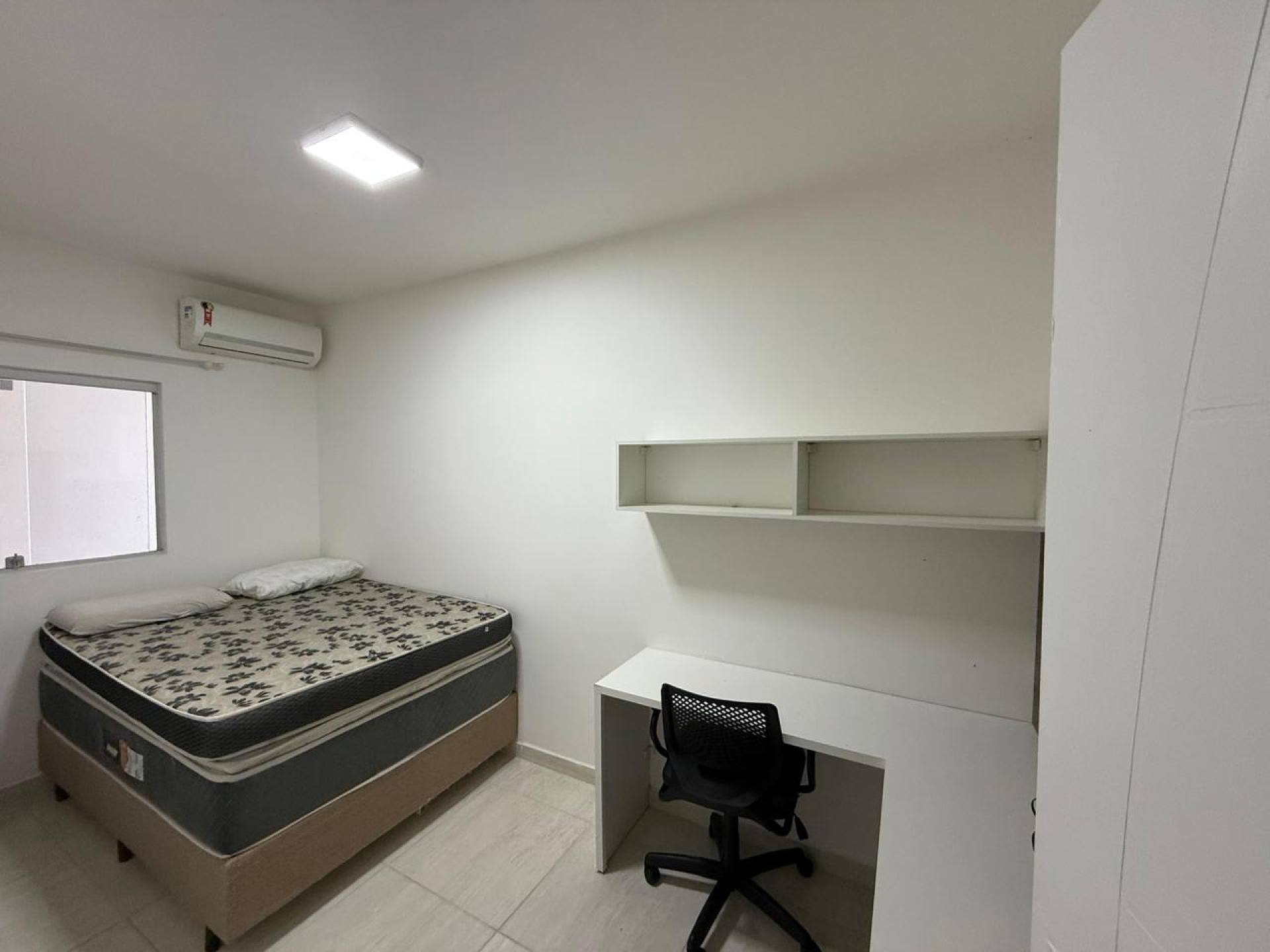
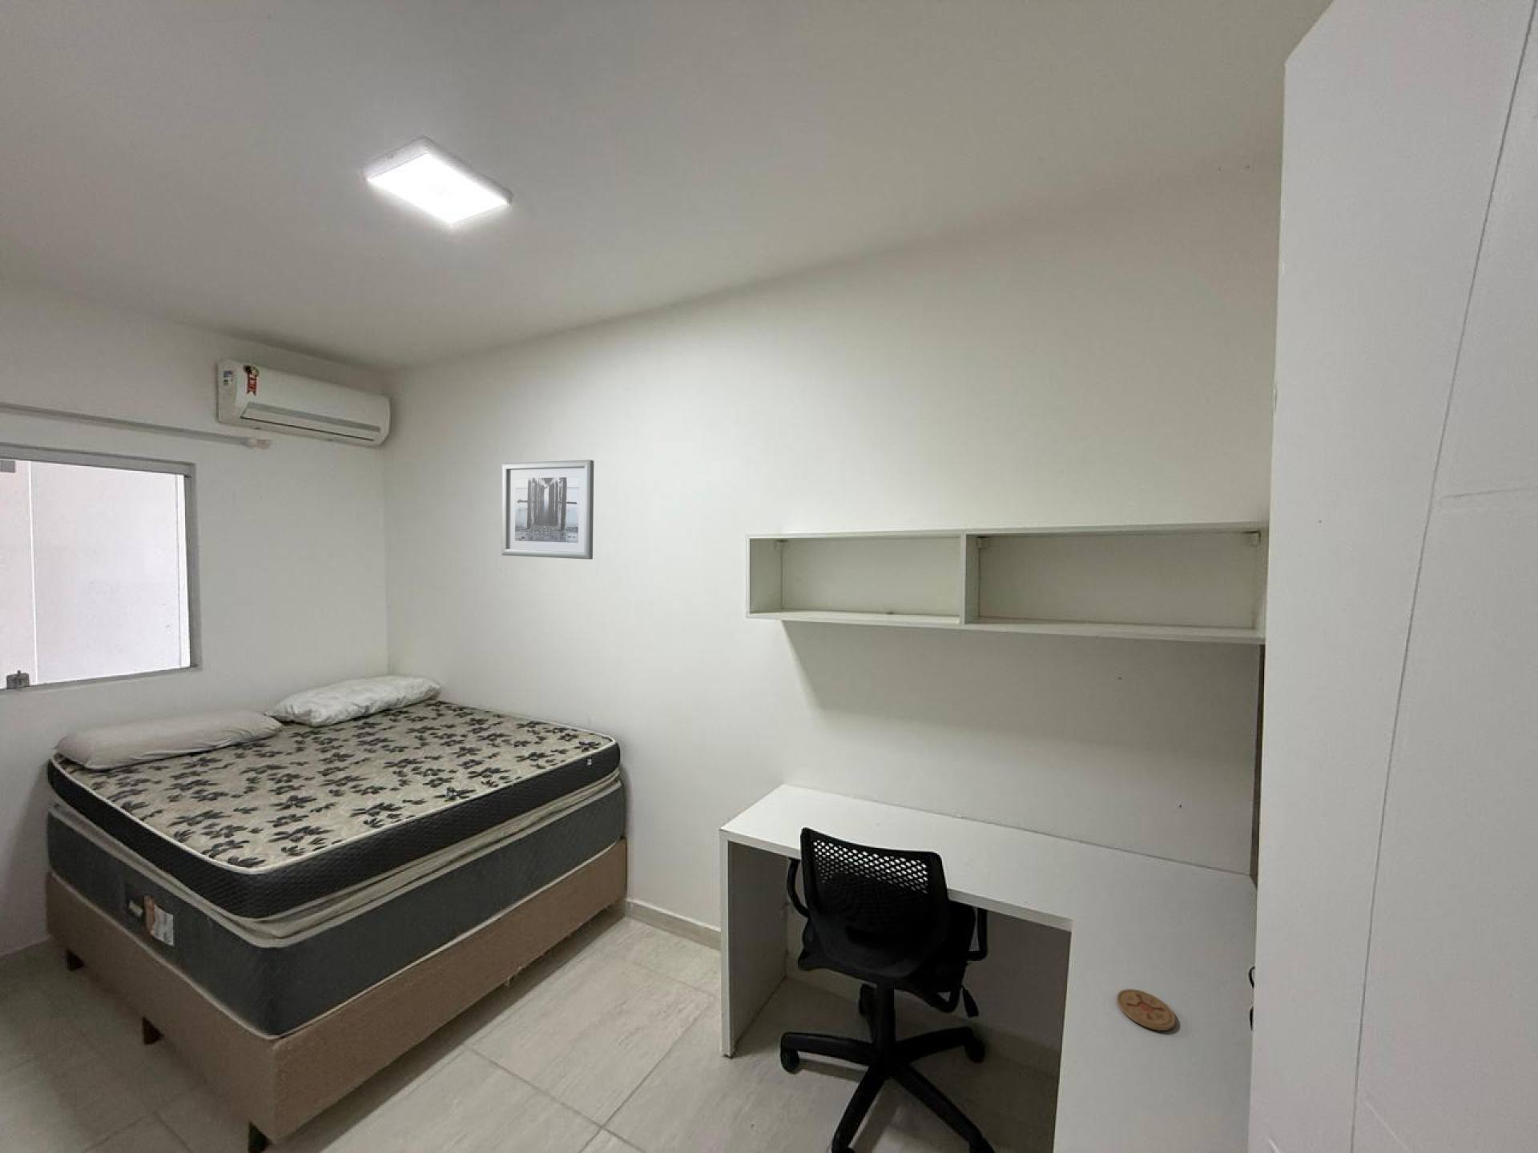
+ coaster (1144, 1009)
+ wall art (545, 509)
